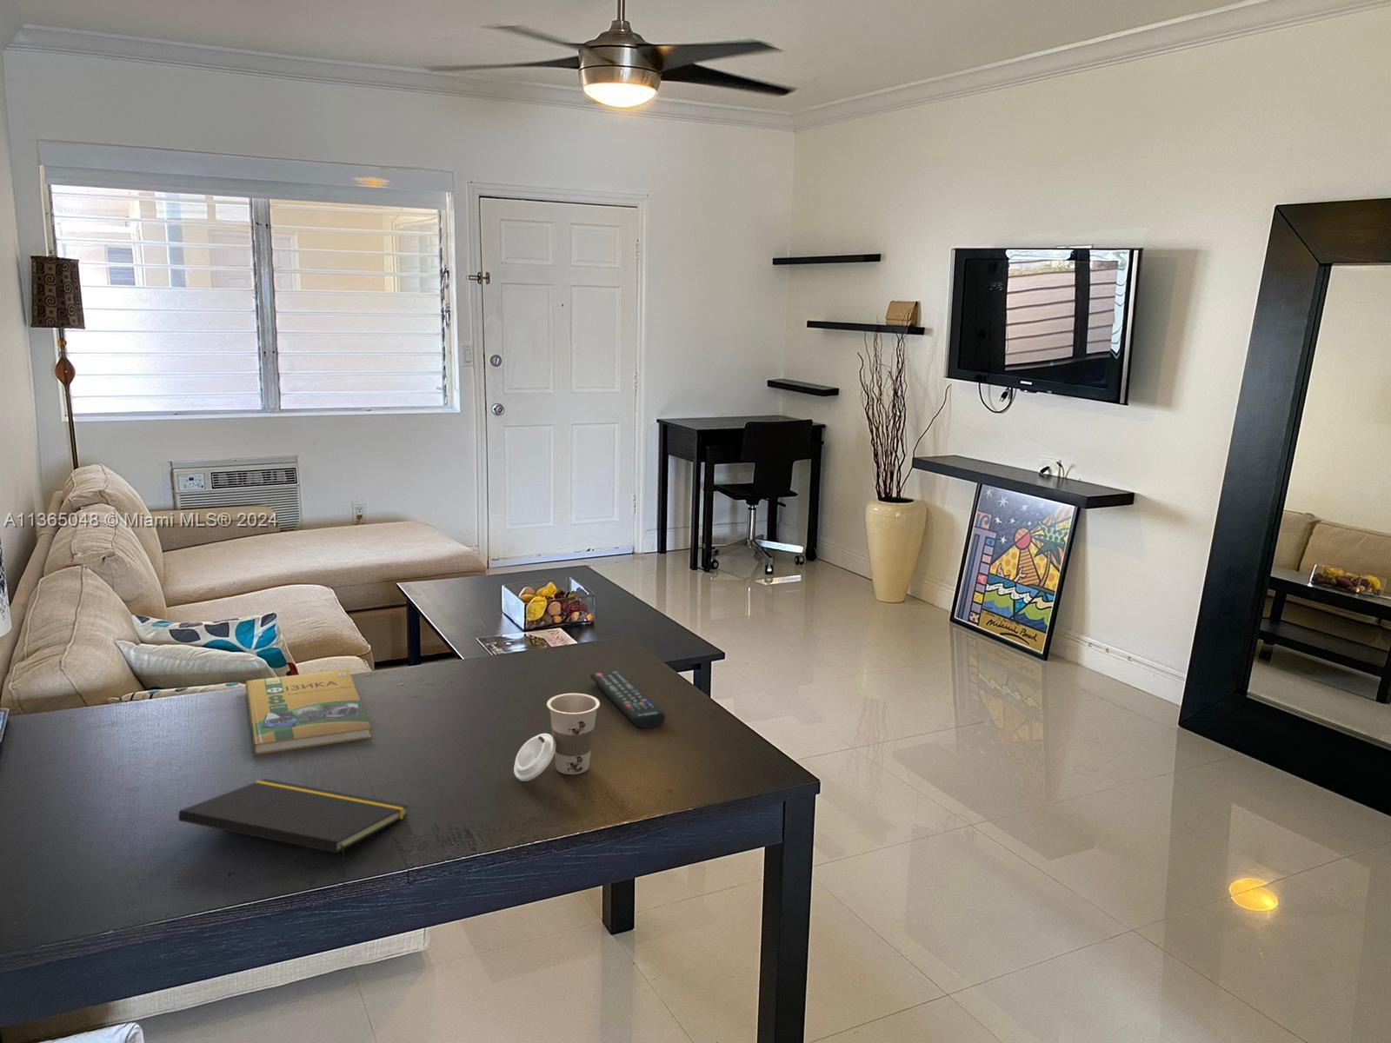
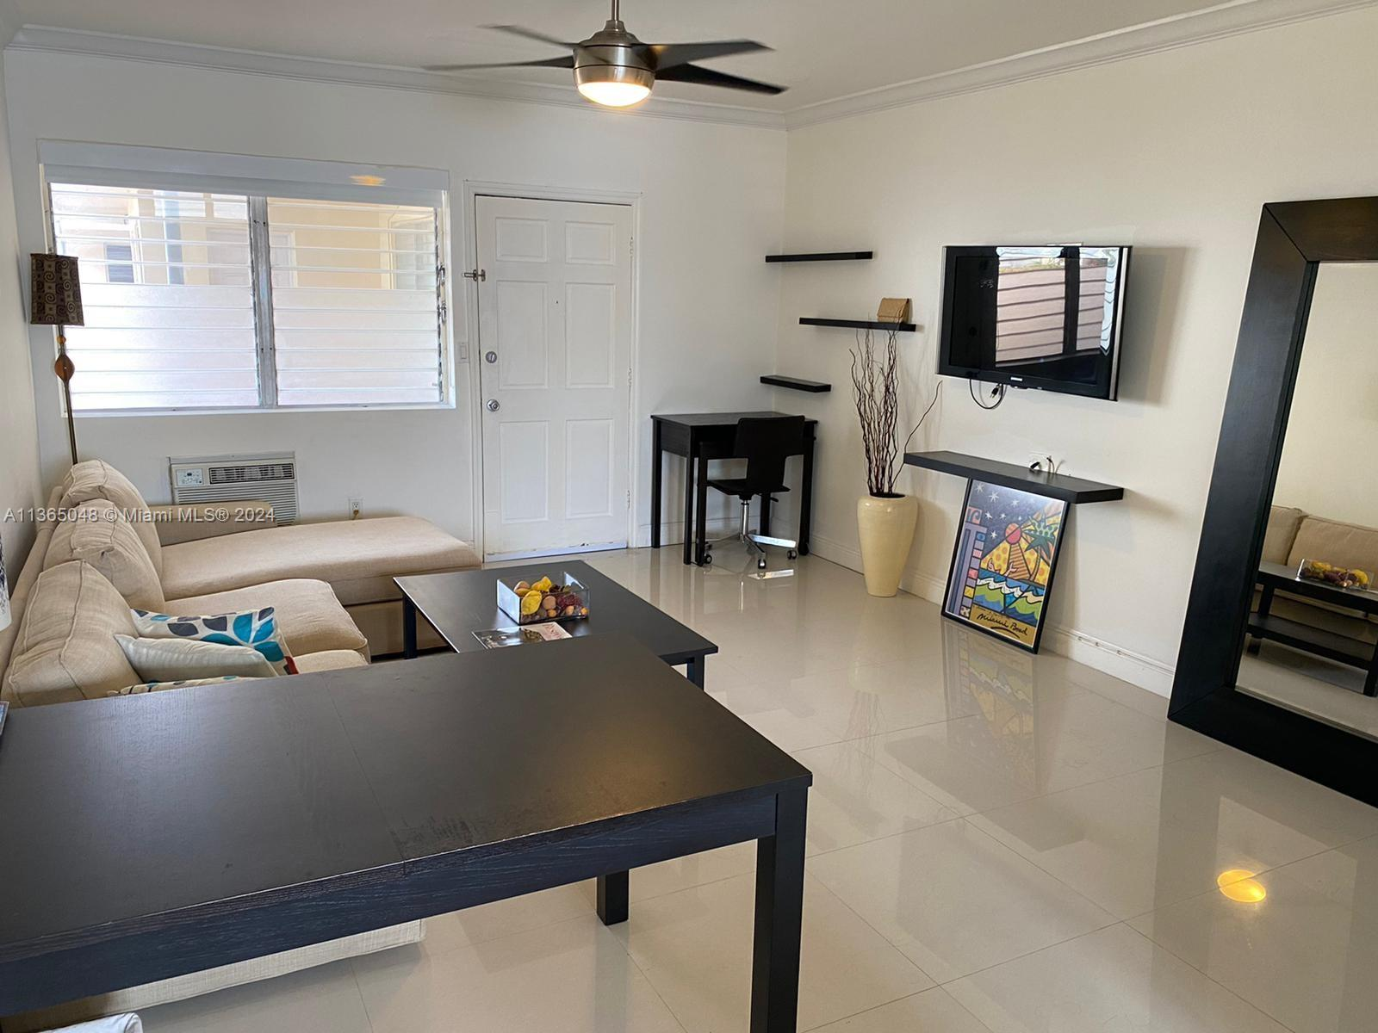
- notepad (297, 813)
- cup (556, 738)
- booklet (306, 708)
- remote control (625, 697)
